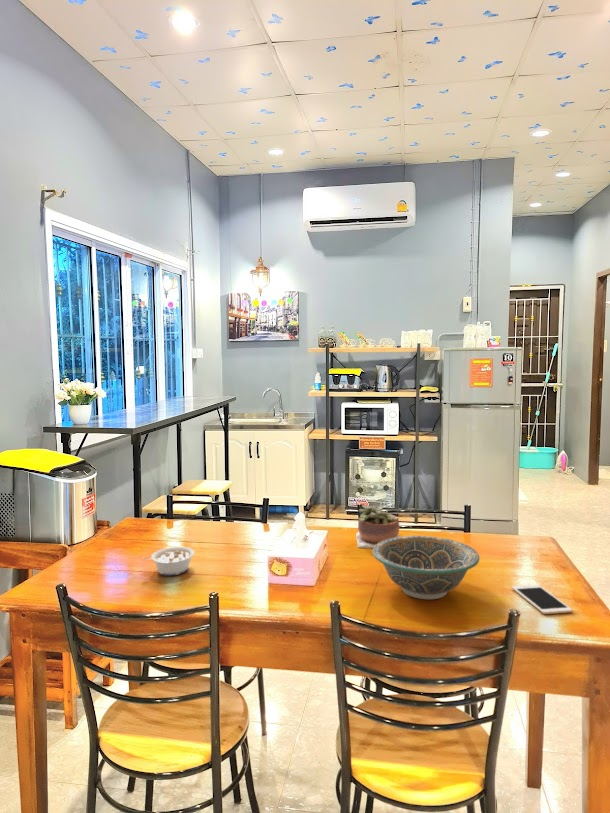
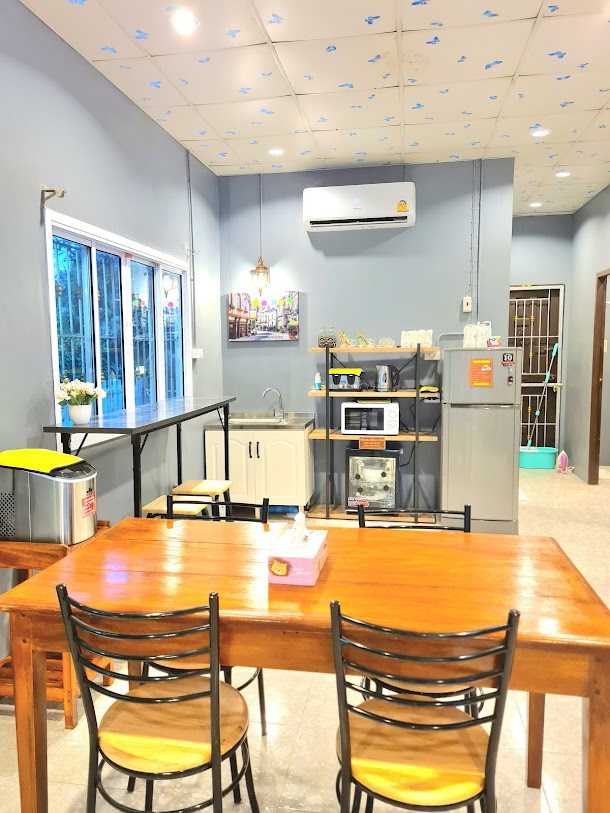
- cell phone (540, 598)
- bowl (424, 571)
- legume (172, 561)
- succulent plant (378, 522)
